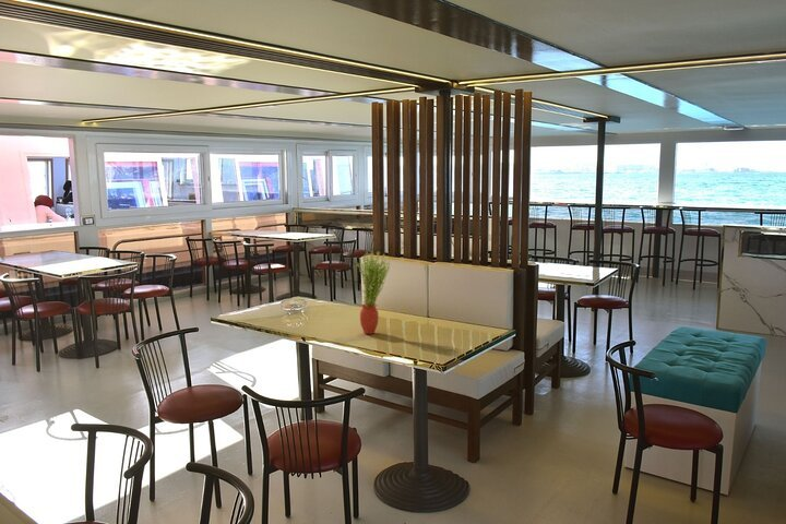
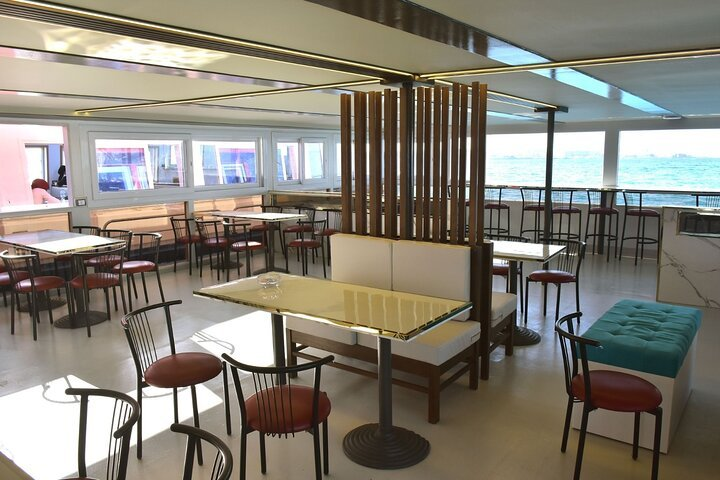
- potted plant (374, 291)
